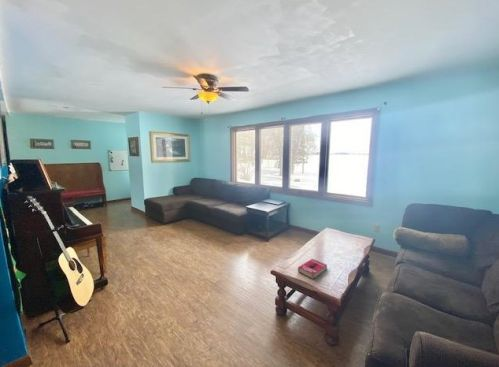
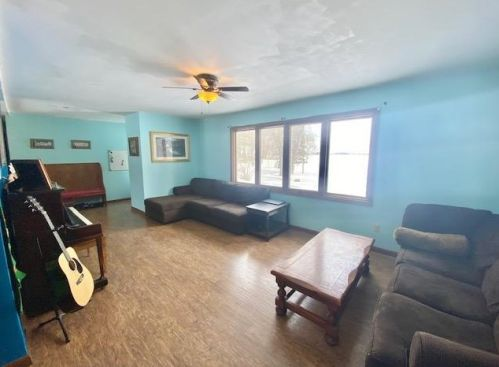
- book (312, 268)
